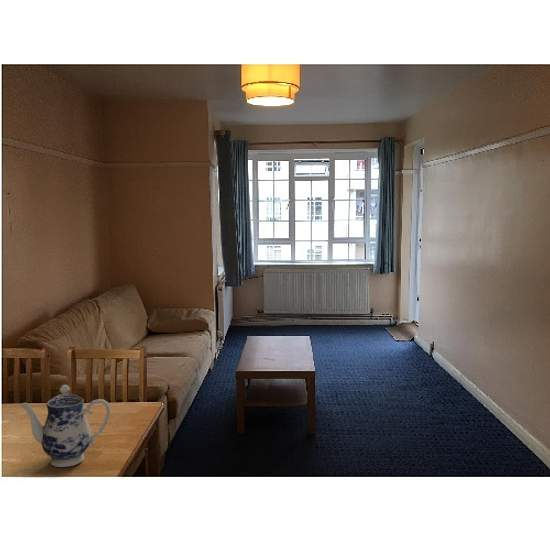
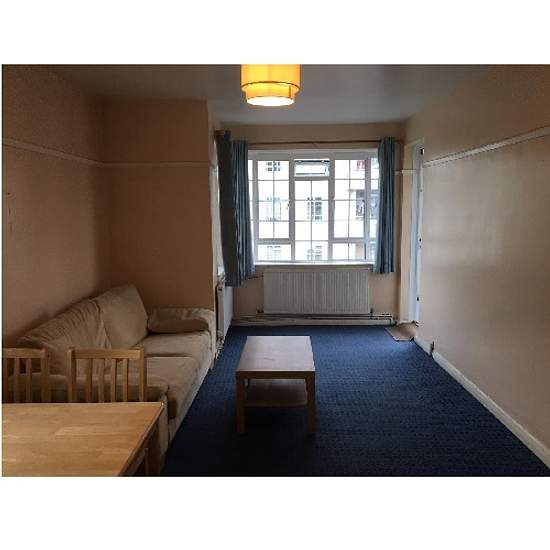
- teapot (66, 423)
